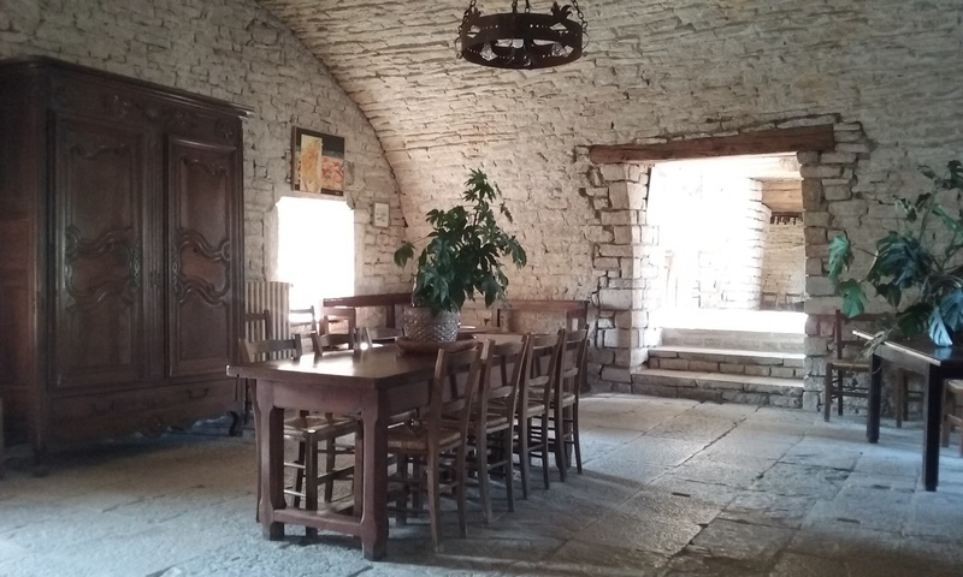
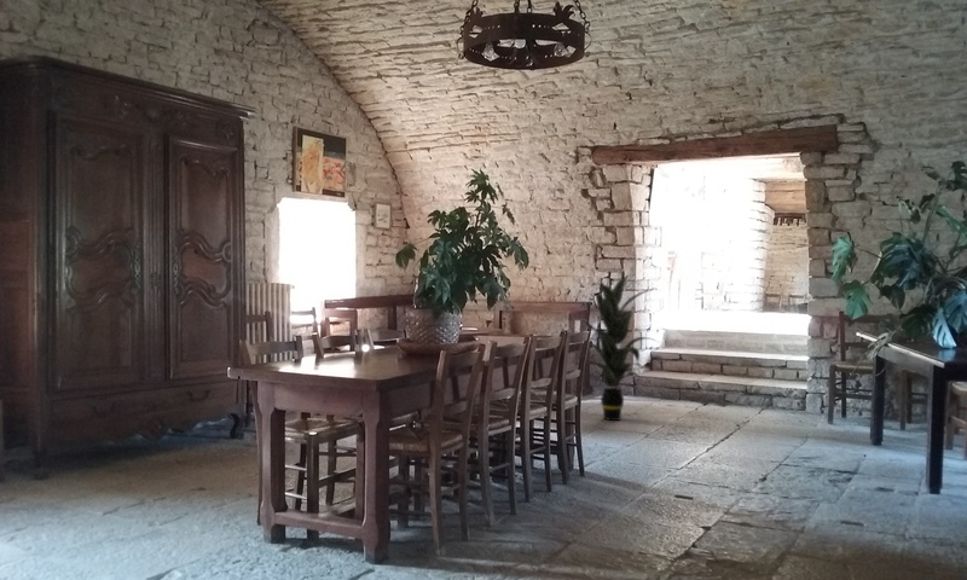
+ indoor plant (616, 347)
